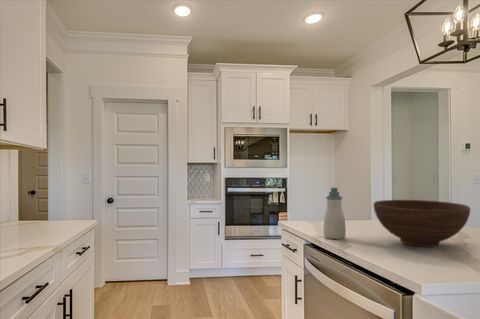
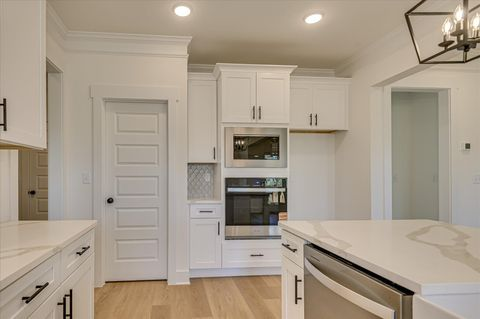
- fruit bowl (419, 224)
- soap bottle (334, 212)
